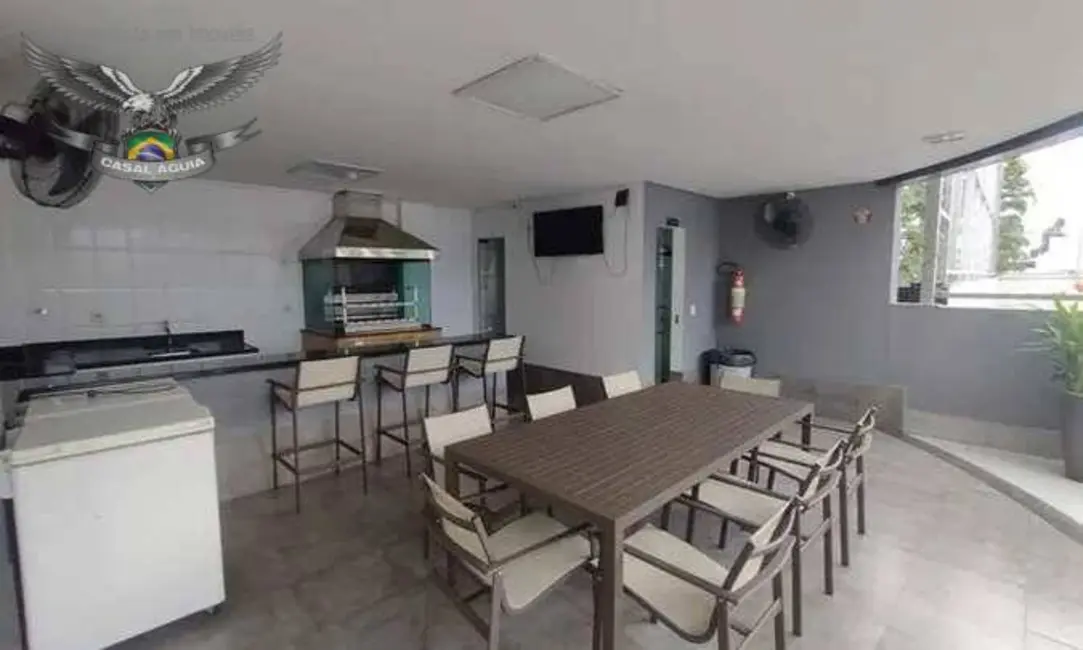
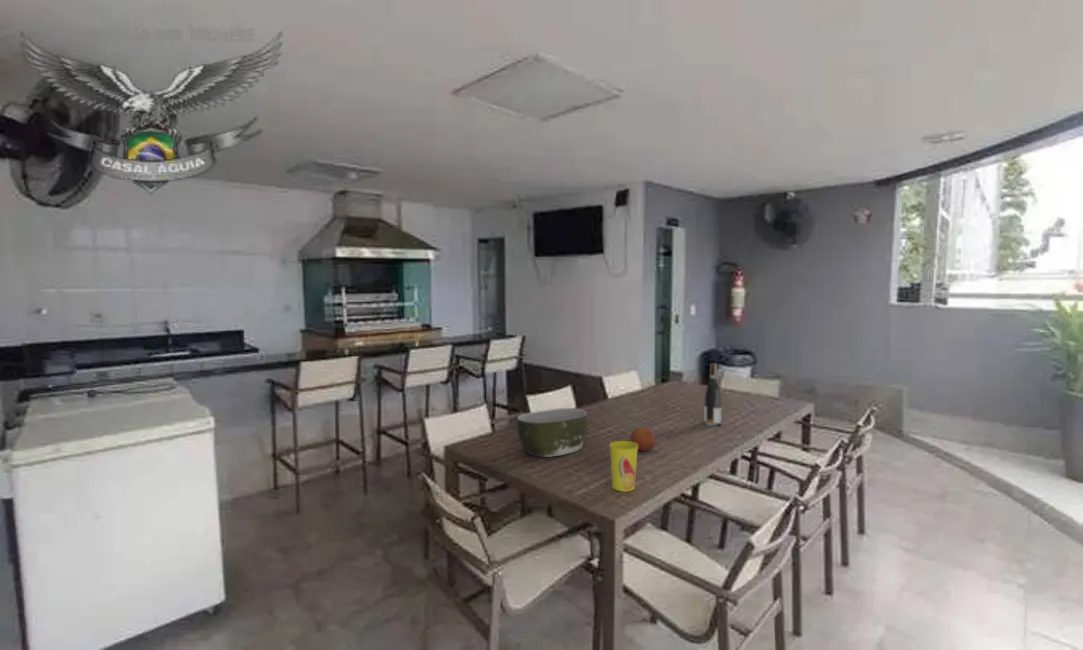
+ wine bottle (713, 394)
+ cup (623, 466)
+ fruit (642, 438)
+ bowl (553, 432)
